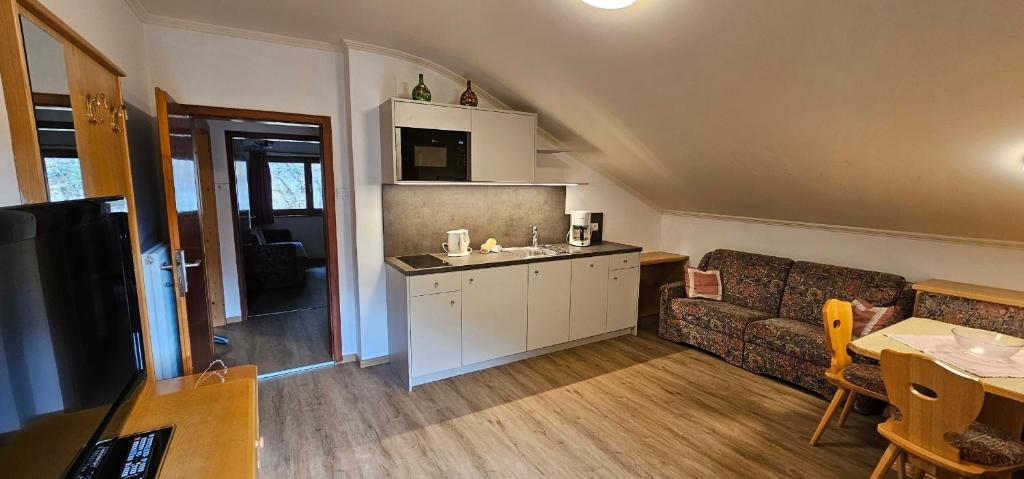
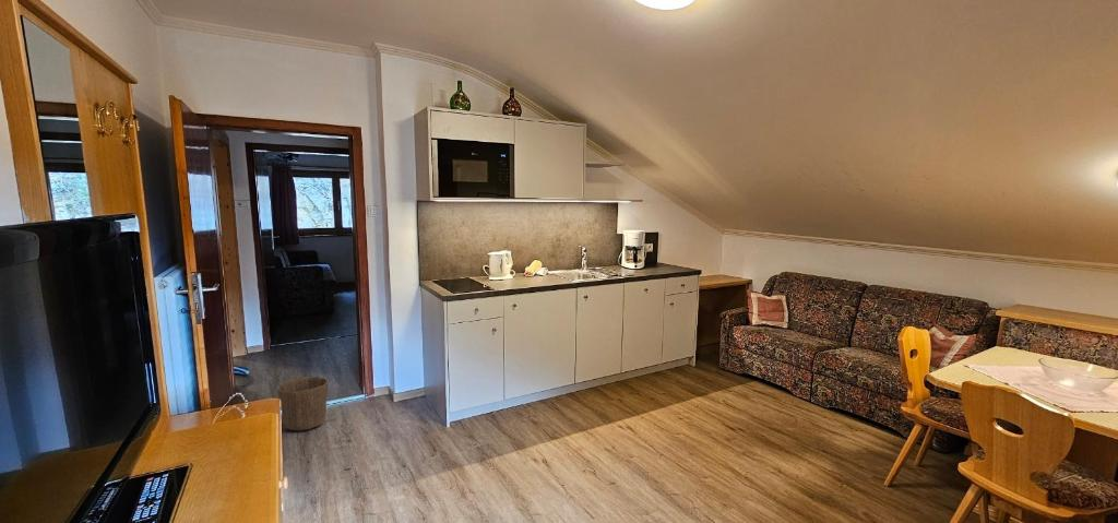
+ waste basket (304, 404)
